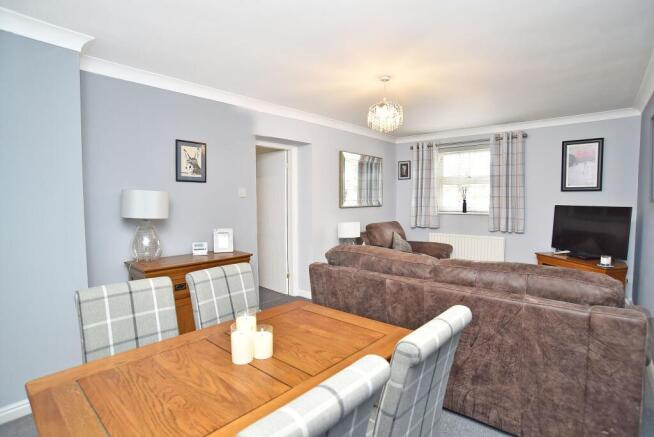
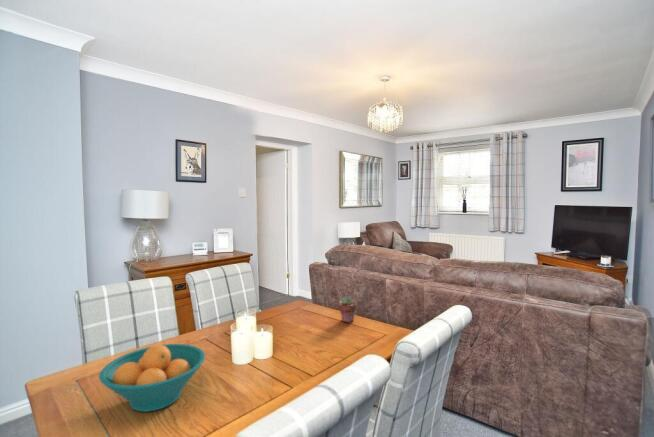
+ potted succulent (347, 308)
+ fruit bowl (155, 372)
